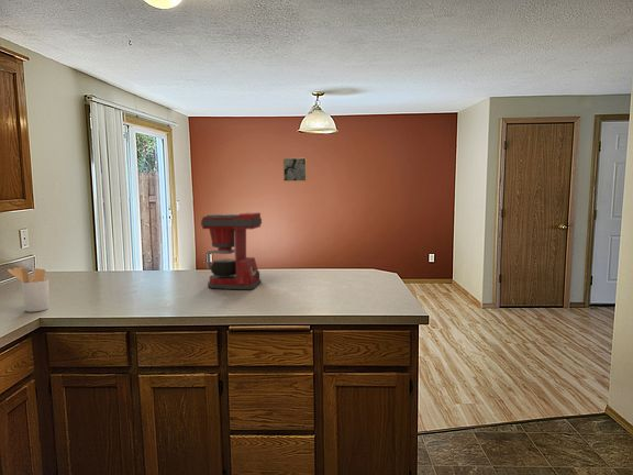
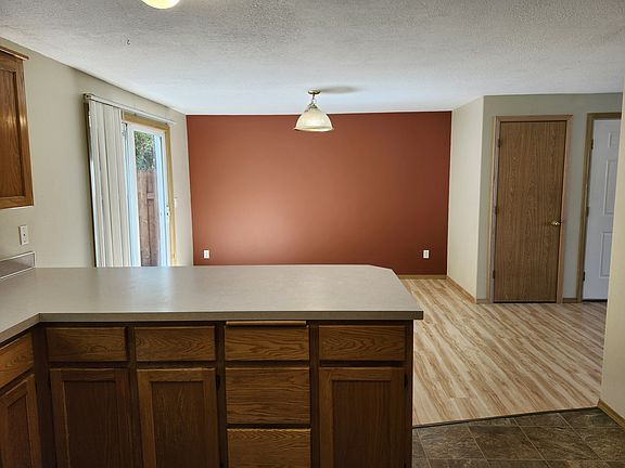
- coffee maker (231, 250)
- utensil holder (30, 287)
- wall art (295, 169)
